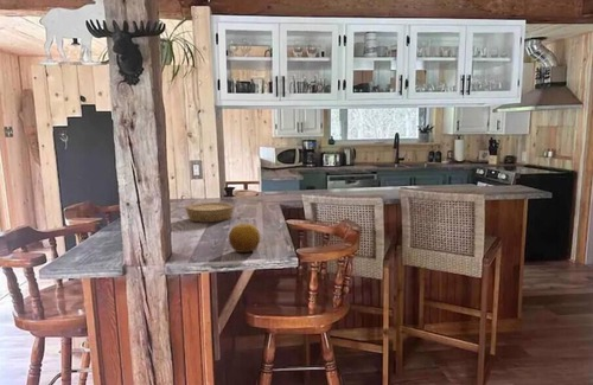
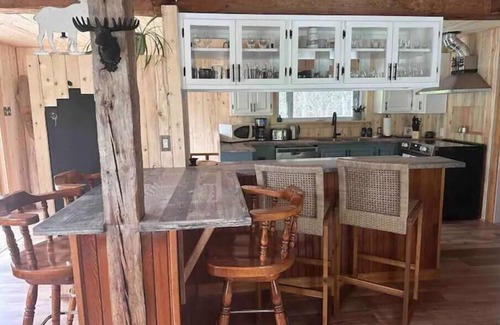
- fruit (244, 237)
- bowl (210, 212)
